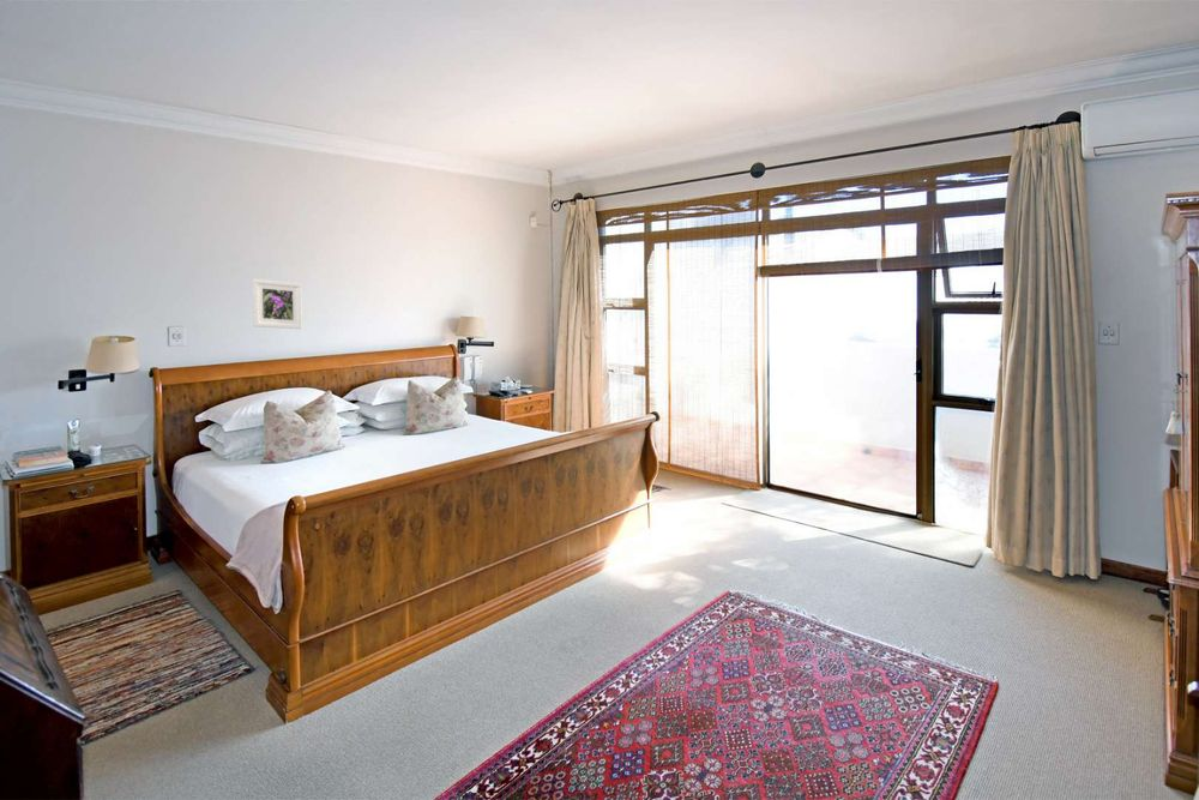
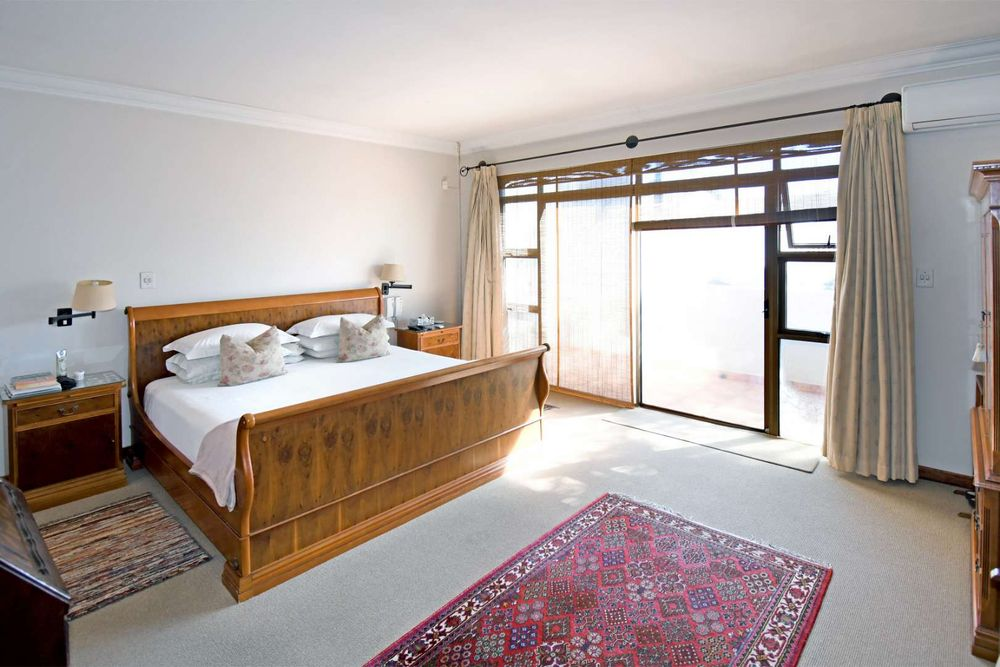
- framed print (277, 305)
